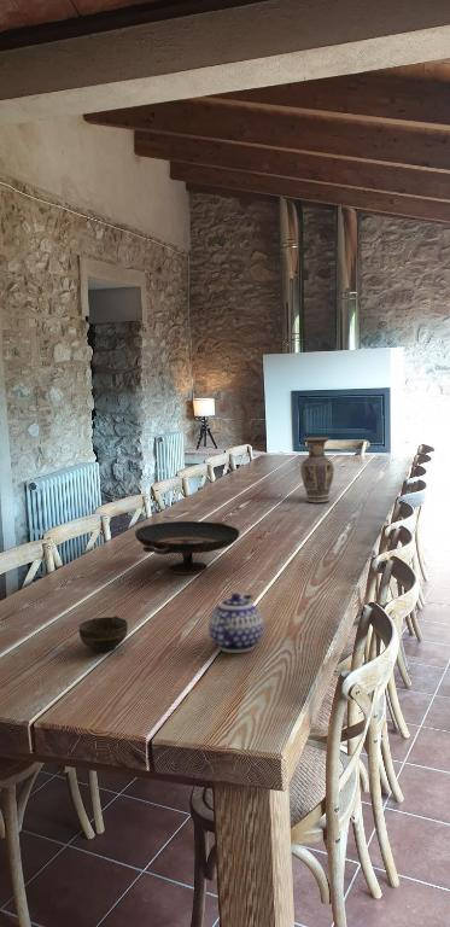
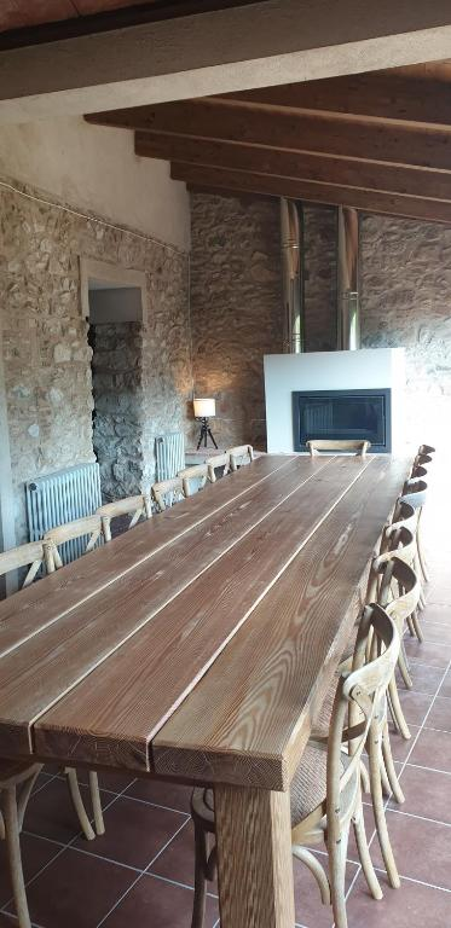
- cup (105, 634)
- vase (316, 470)
- decorative bowl (187, 549)
- teapot (235, 619)
